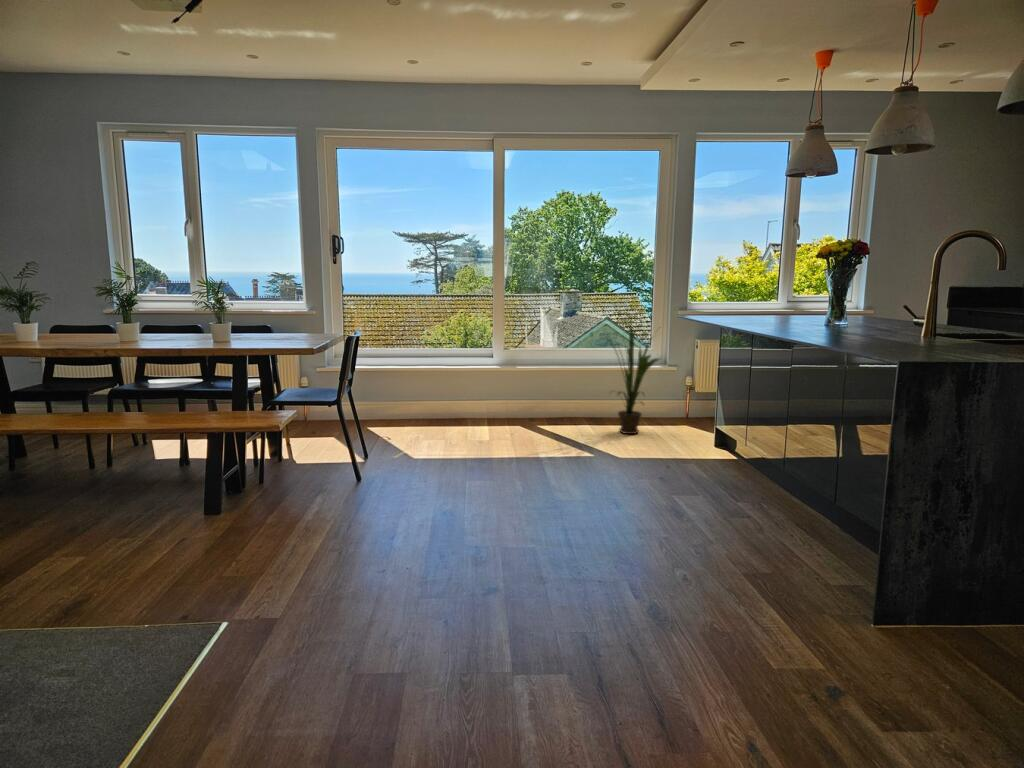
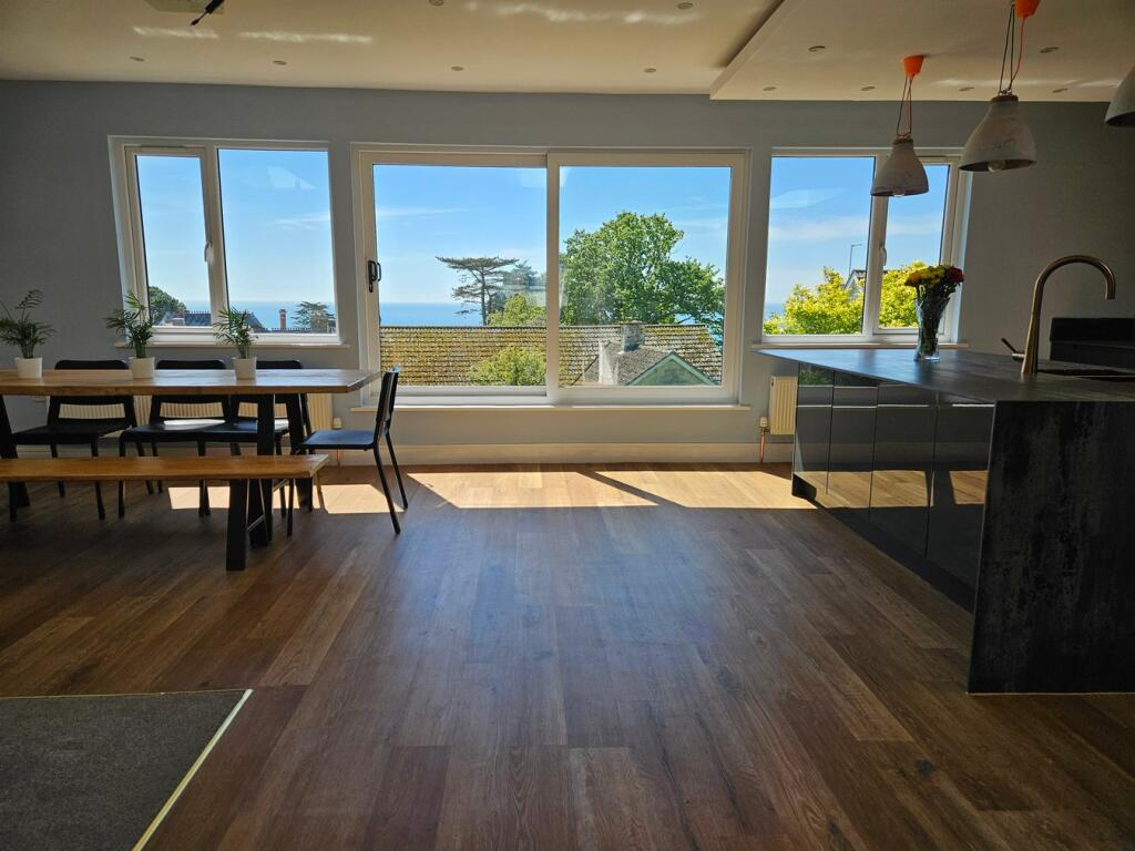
- house plant (627, 377)
